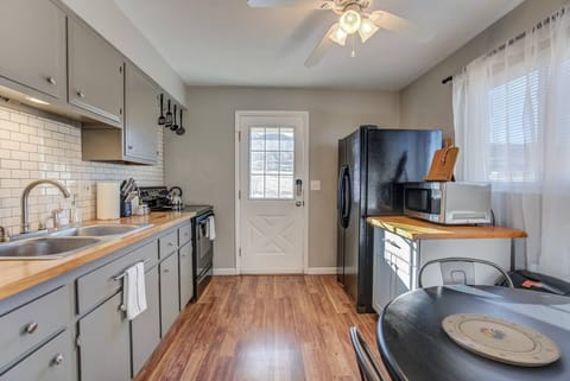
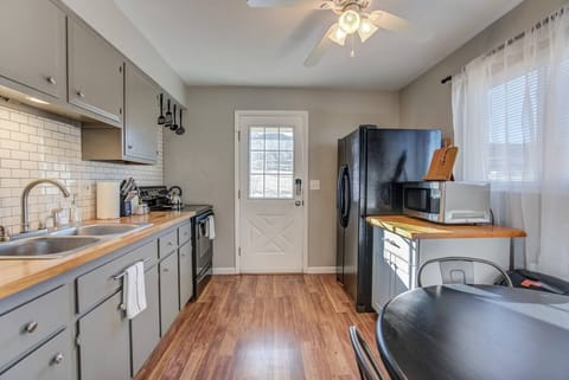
- plate (495, 336)
